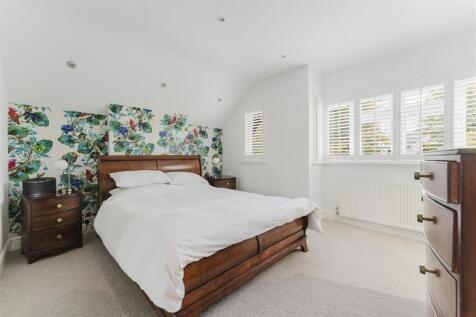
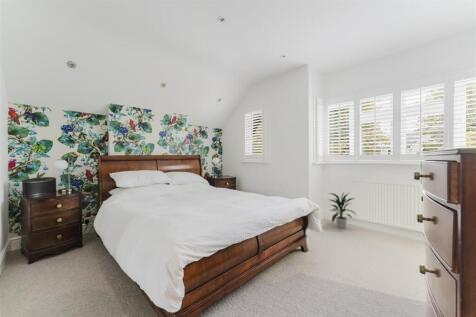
+ indoor plant (340, 209)
